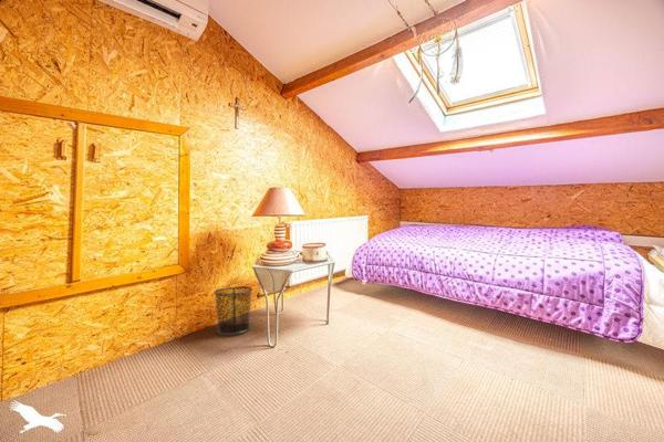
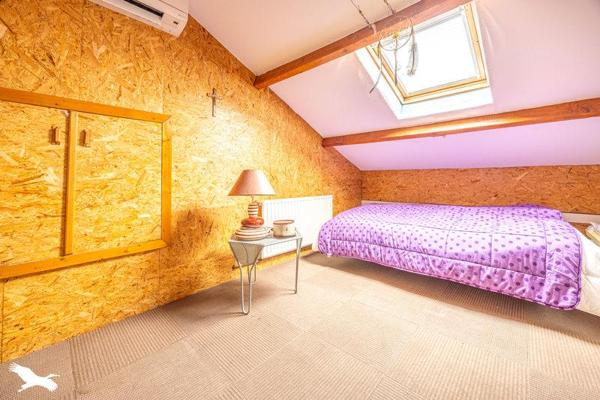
- waste bin (234, 309)
